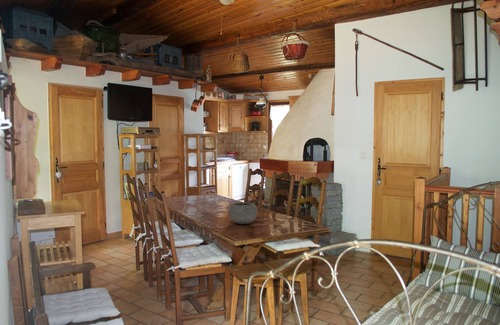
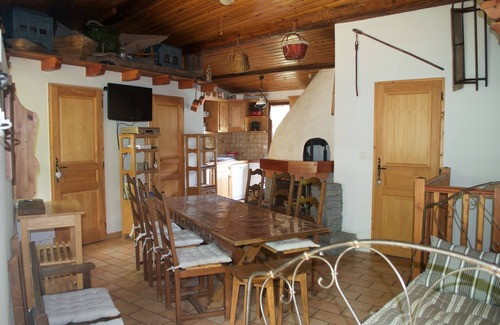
- bowl (243, 213)
